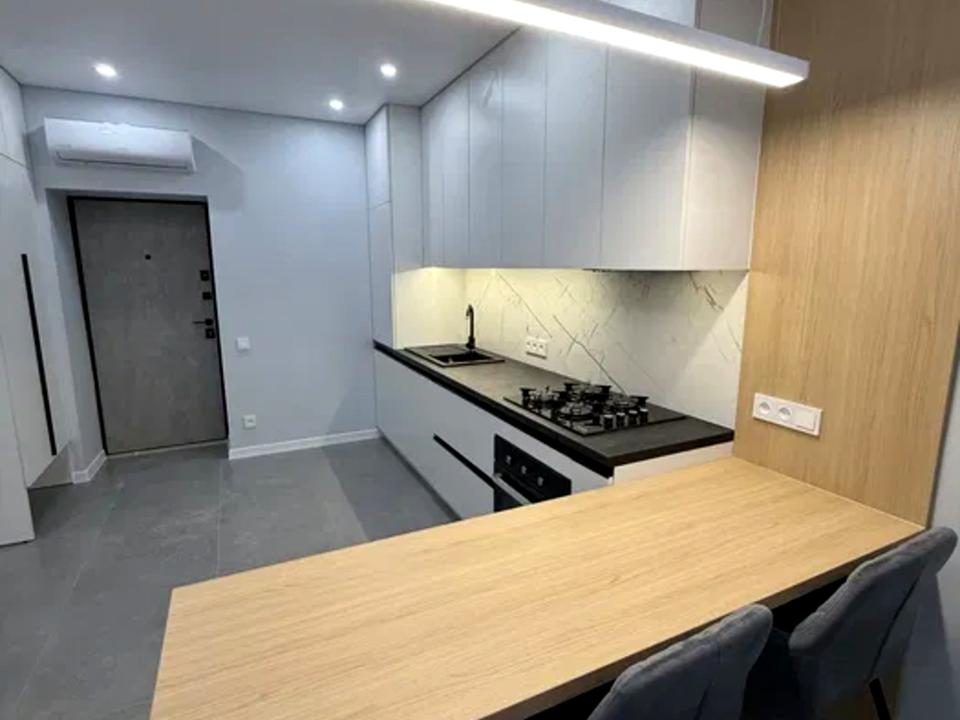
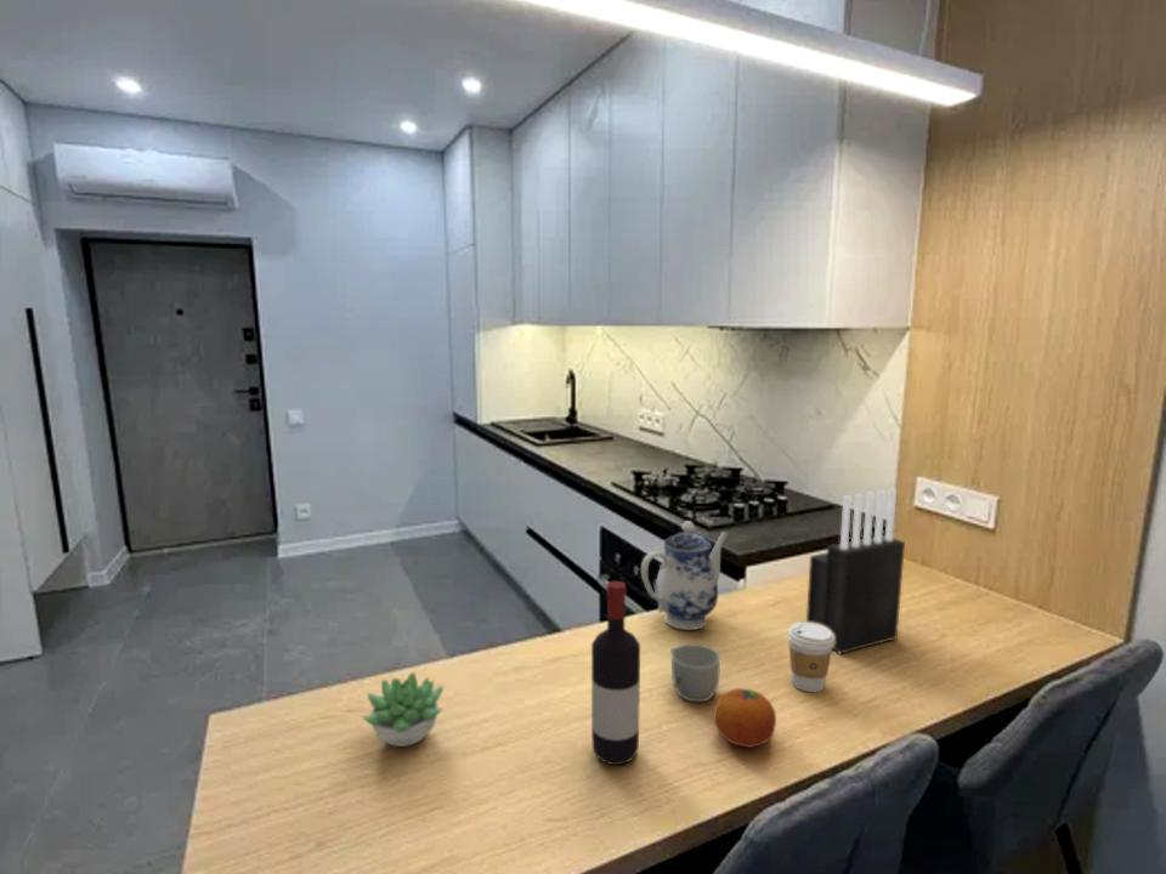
+ mug (690, 670)
+ teapot (686, 571)
+ knife block (851, 563)
+ fruit (745, 717)
+ wine bottle (615, 670)
+ succulent plant (404, 711)
+ coffee cup (809, 656)
